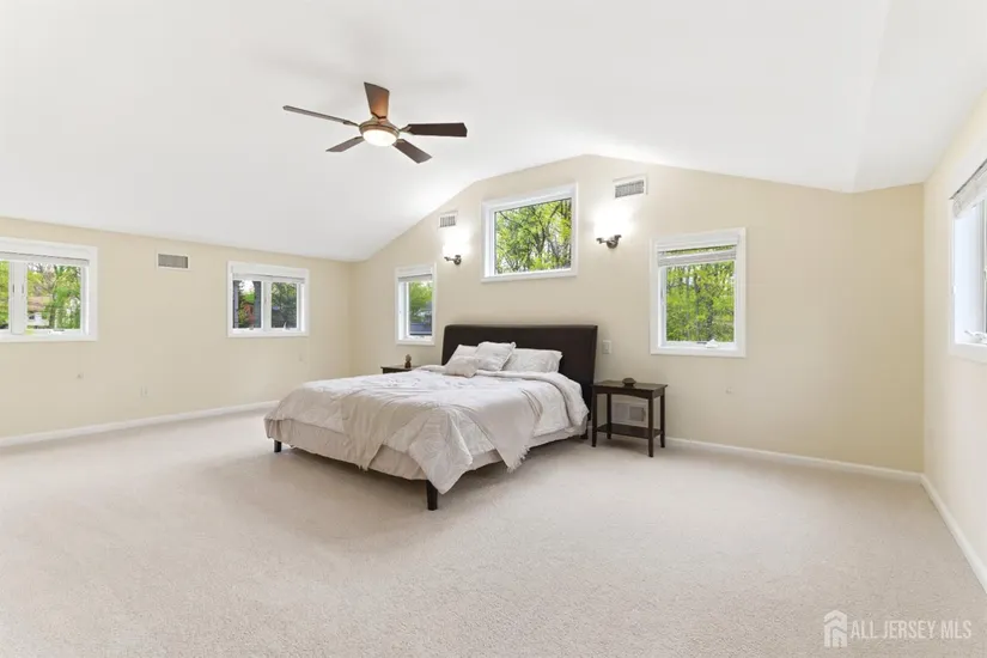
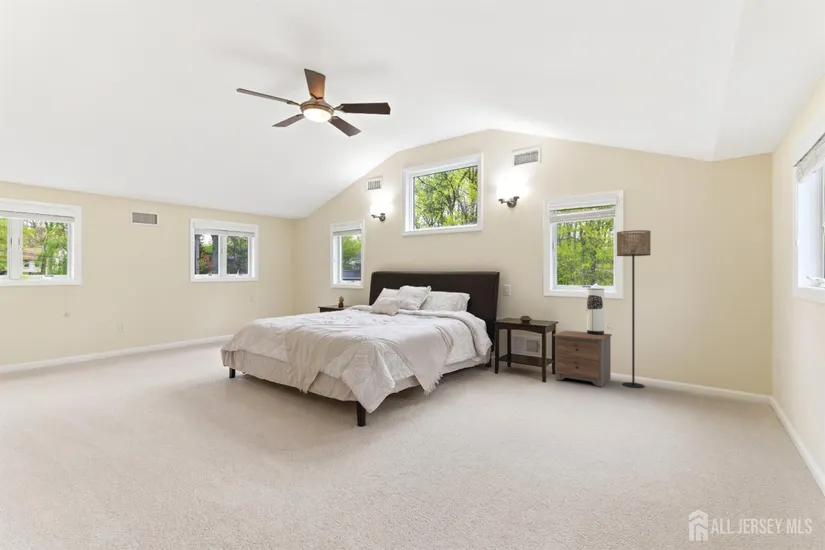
+ nightstand (582, 357)
+ floor lamp (633, 308)
+ table lamp (595, 311)
